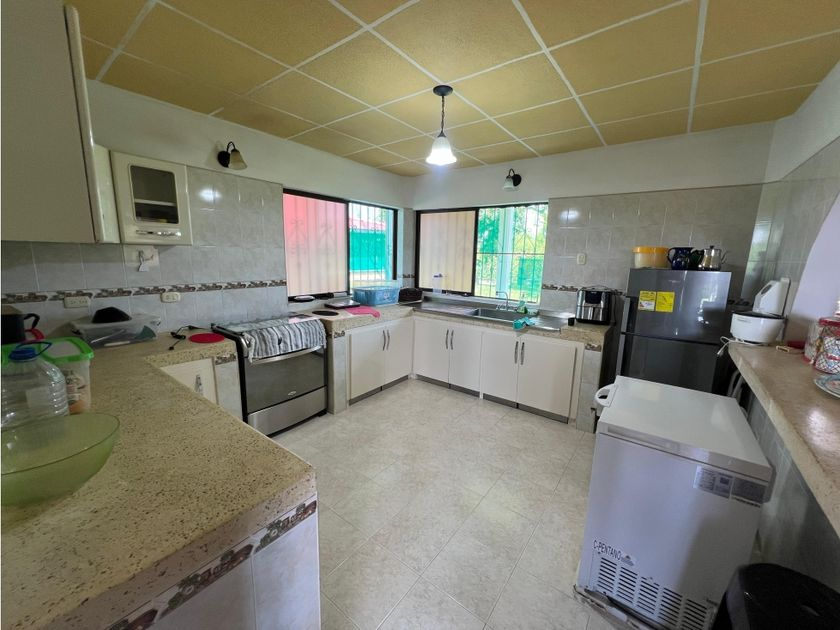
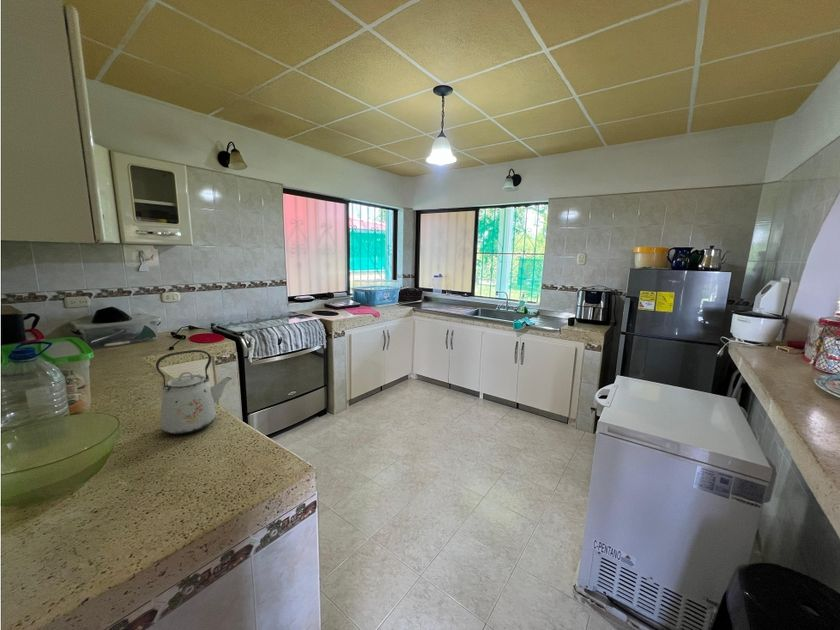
+ kettle (197, 387)
